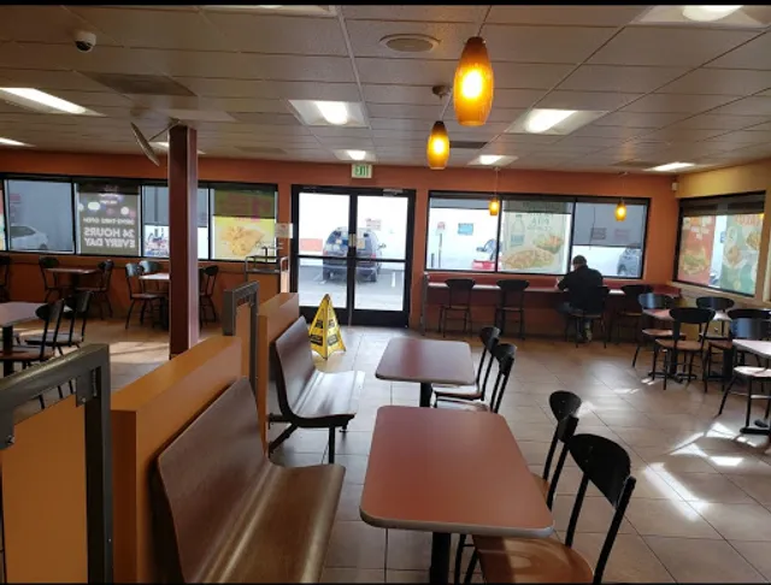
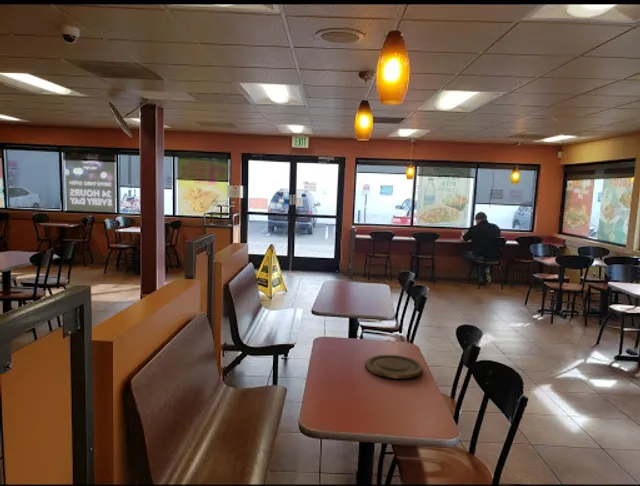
+ plate (393, 365)
